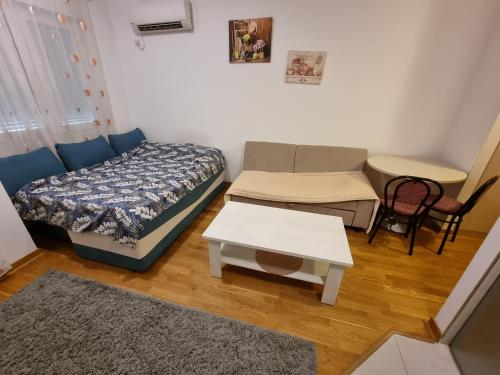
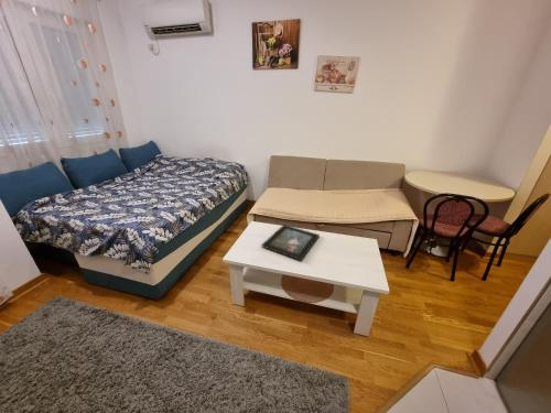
+ decorative tray (291, 240)
